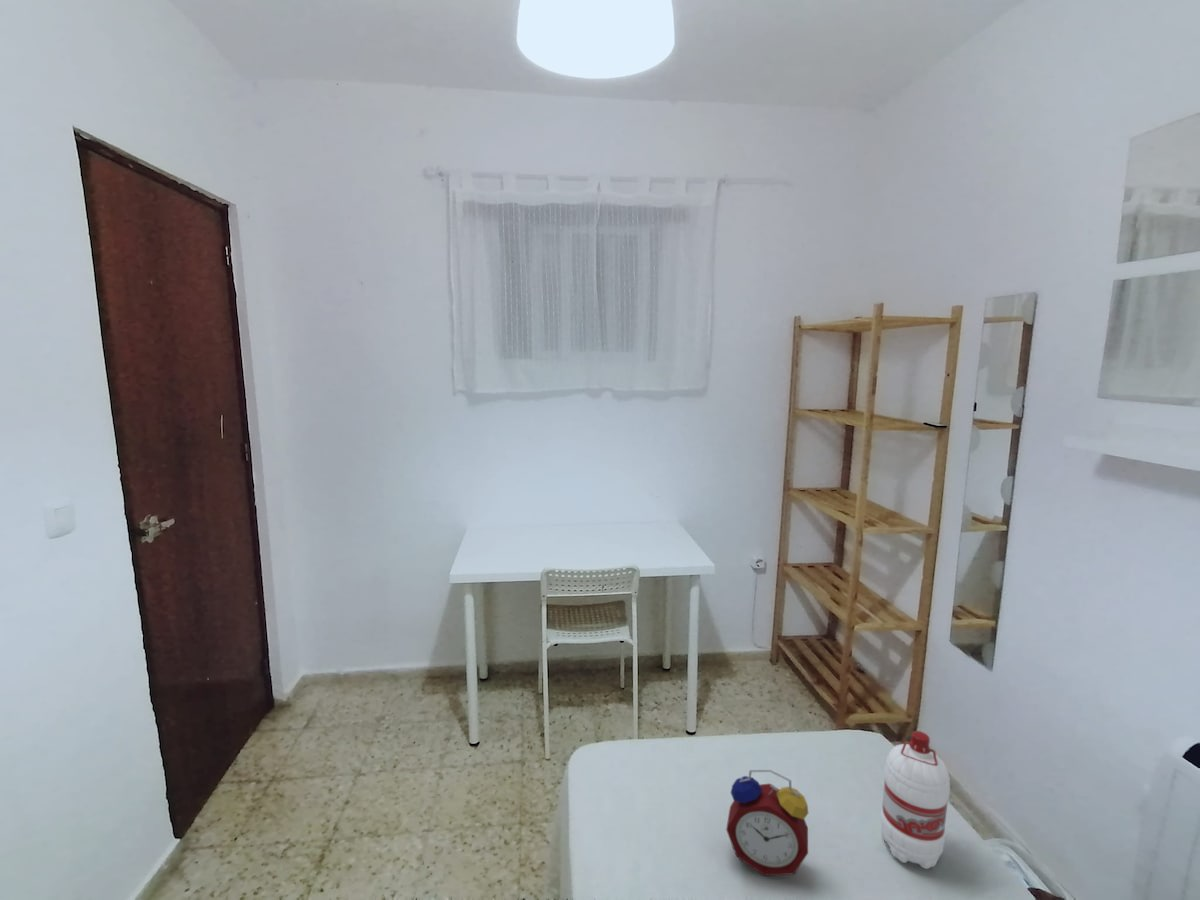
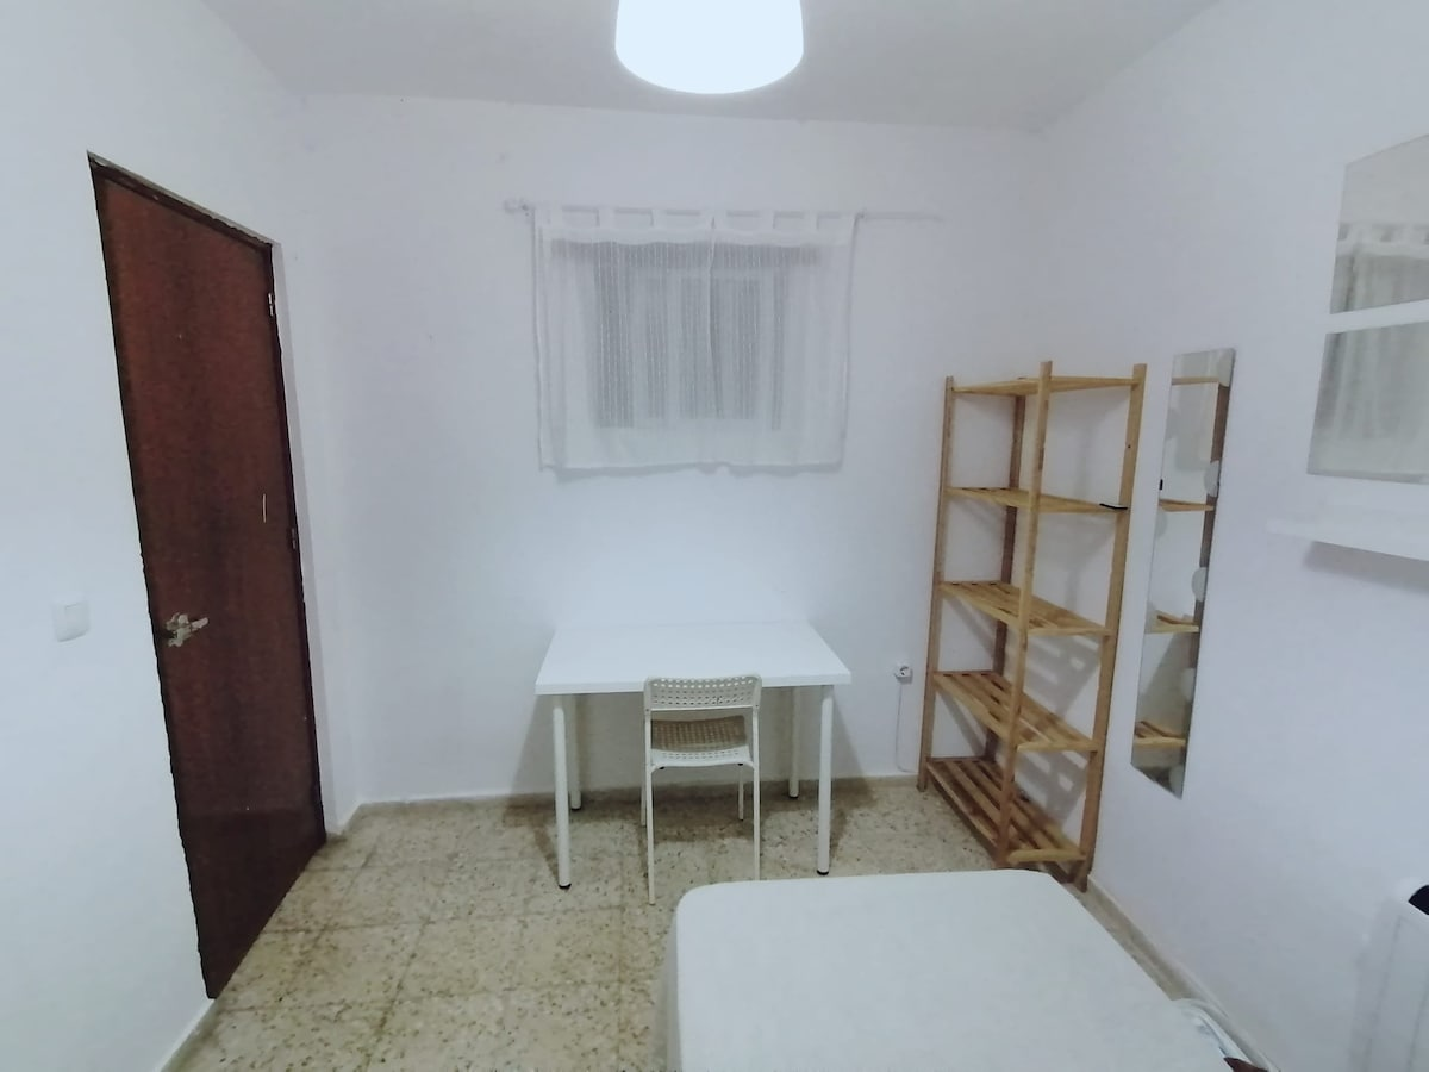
- water bottle (915, 793)
- alarm clock (768, 812)
